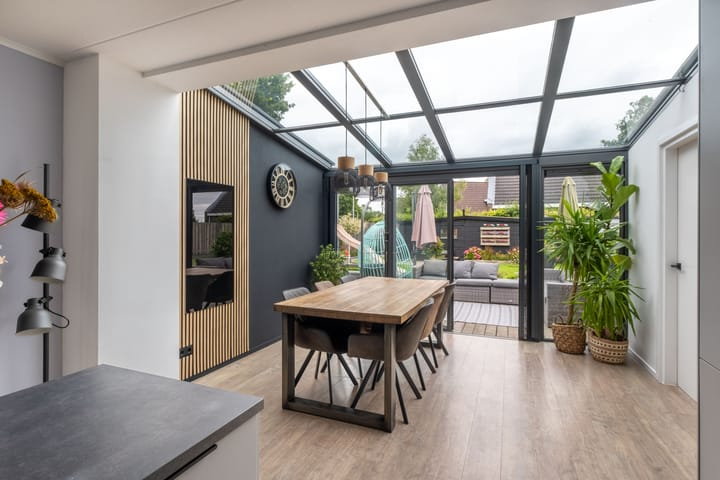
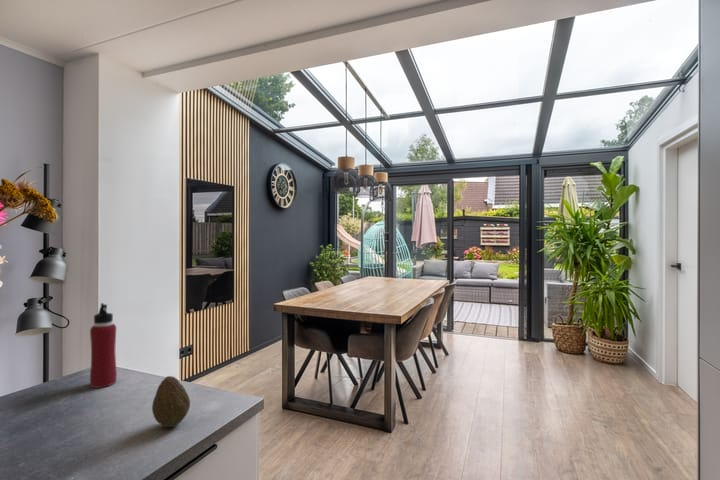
+ fruit (171, 400)
+ water bottle (103, 343)
